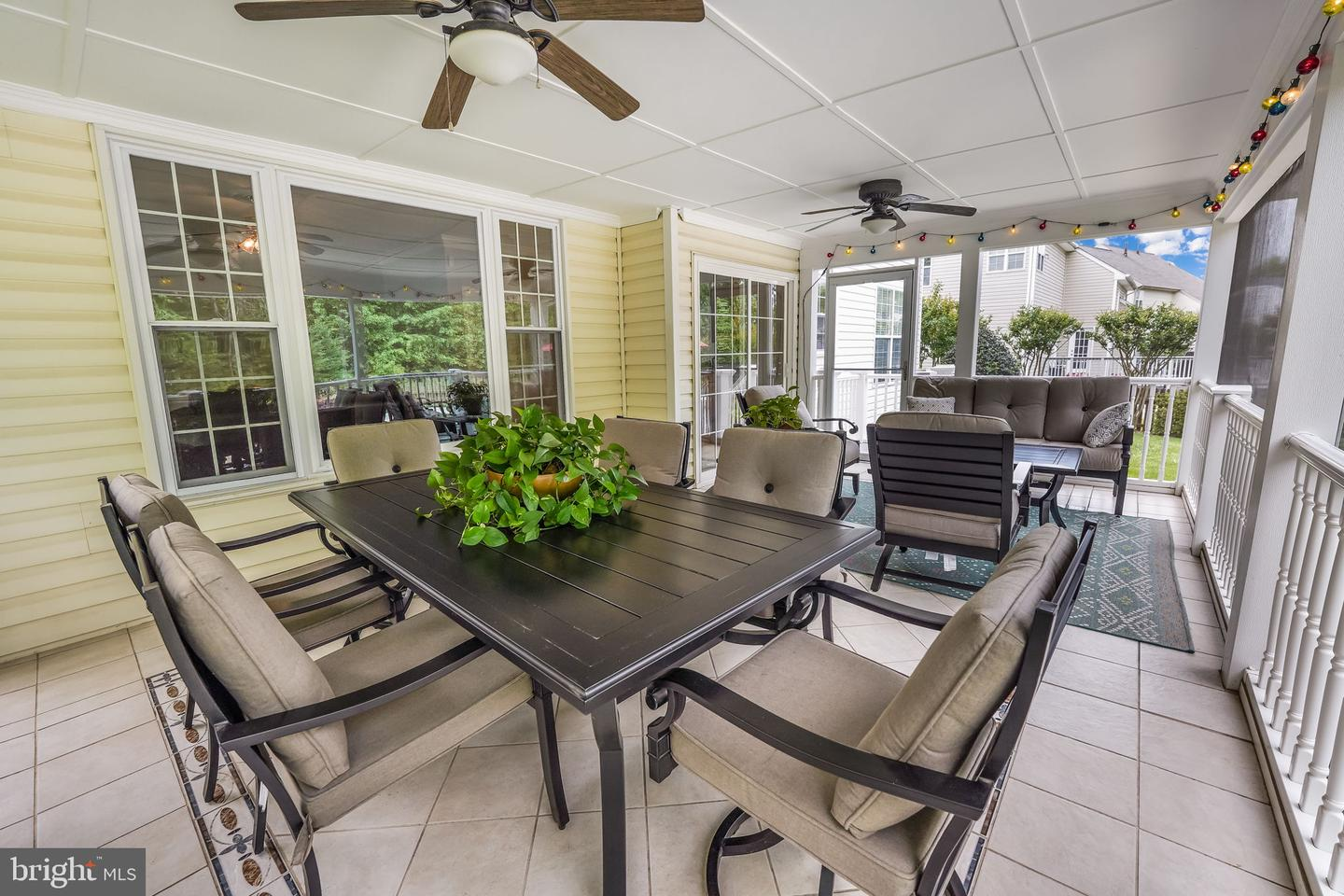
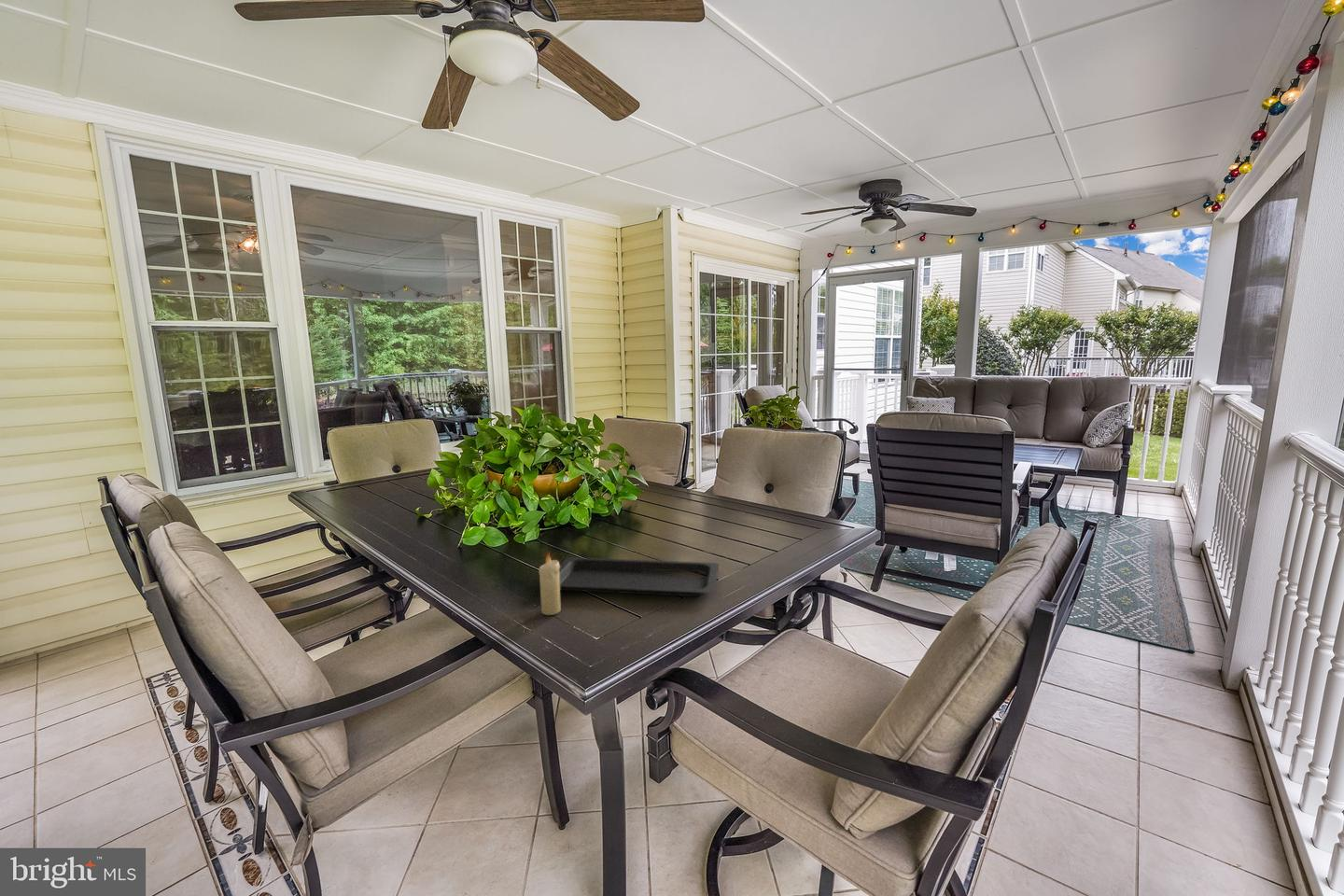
+ candle (549, 581)
+ serving tray (634, 577)
